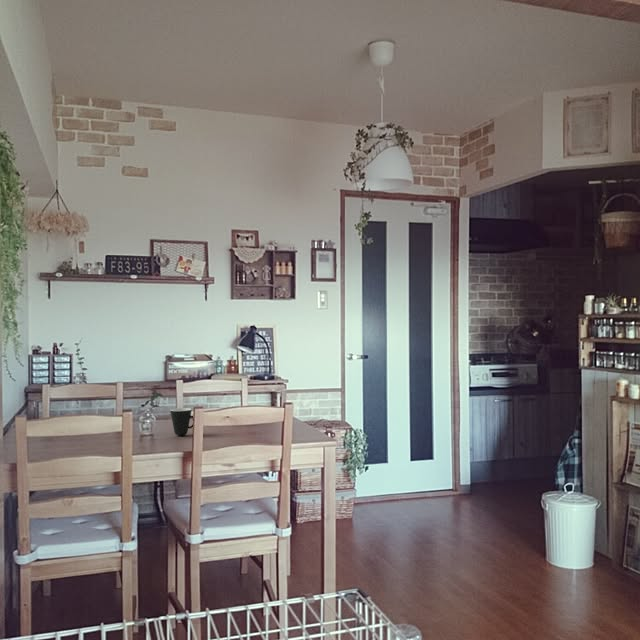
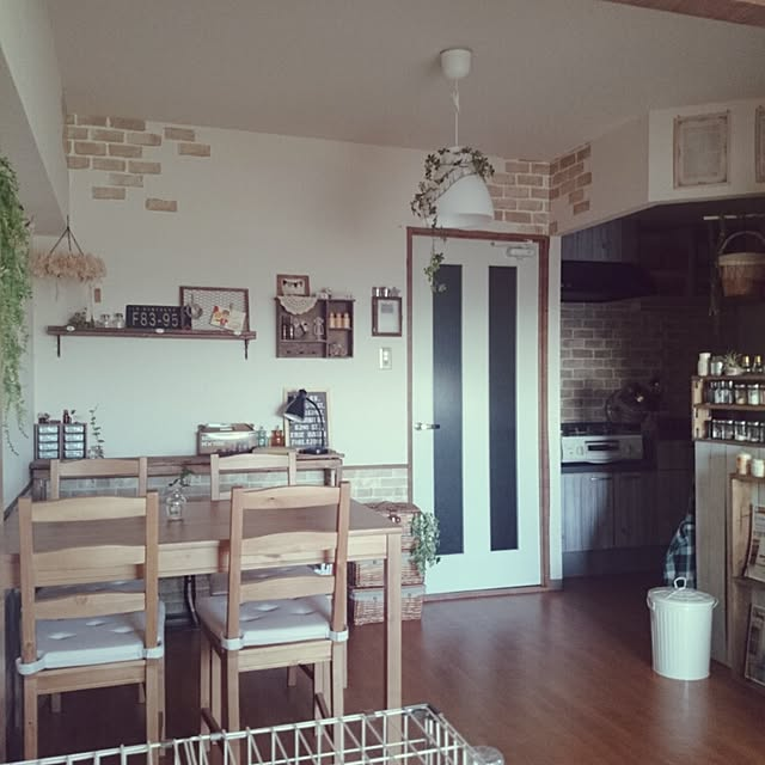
- mug (183, 422)
